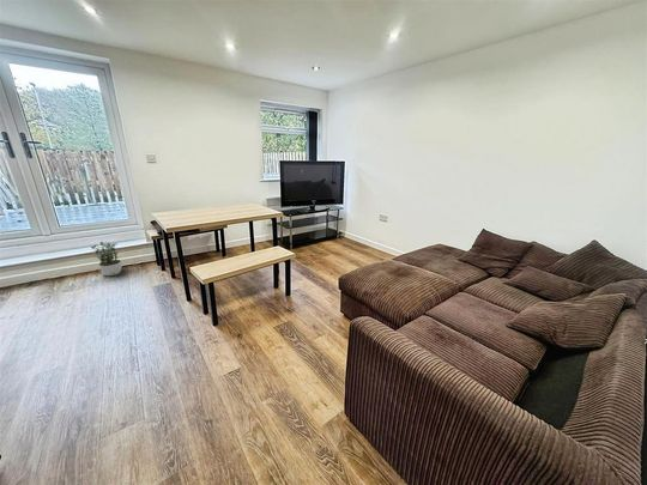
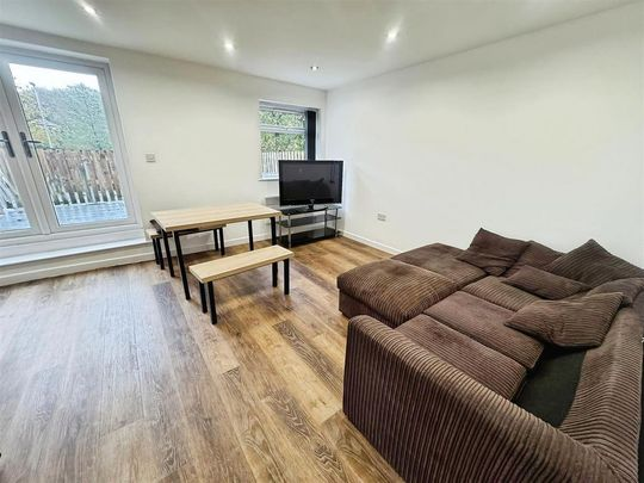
- potted plant (107, 256)
